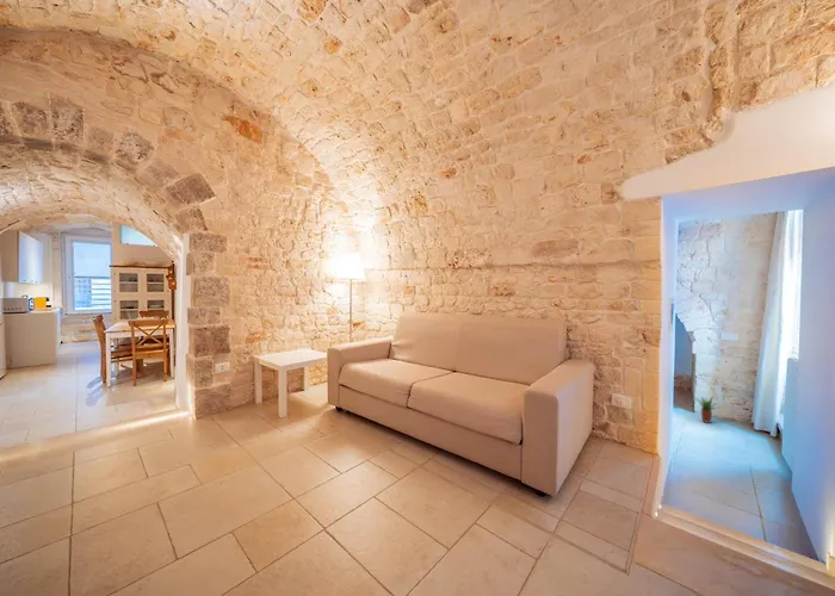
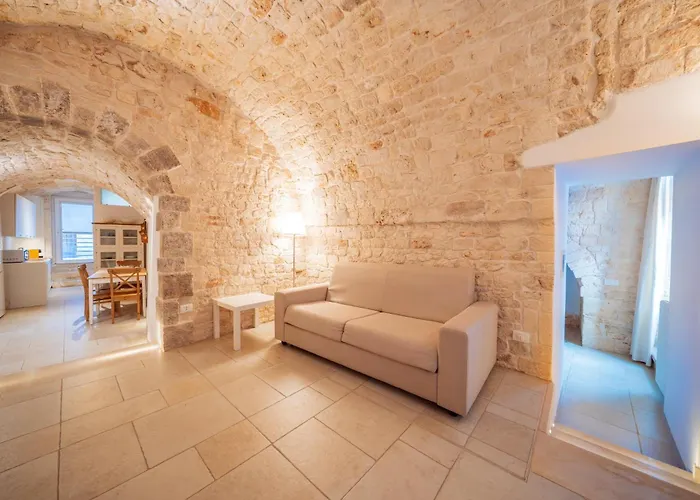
- potted plant (707, 408)
